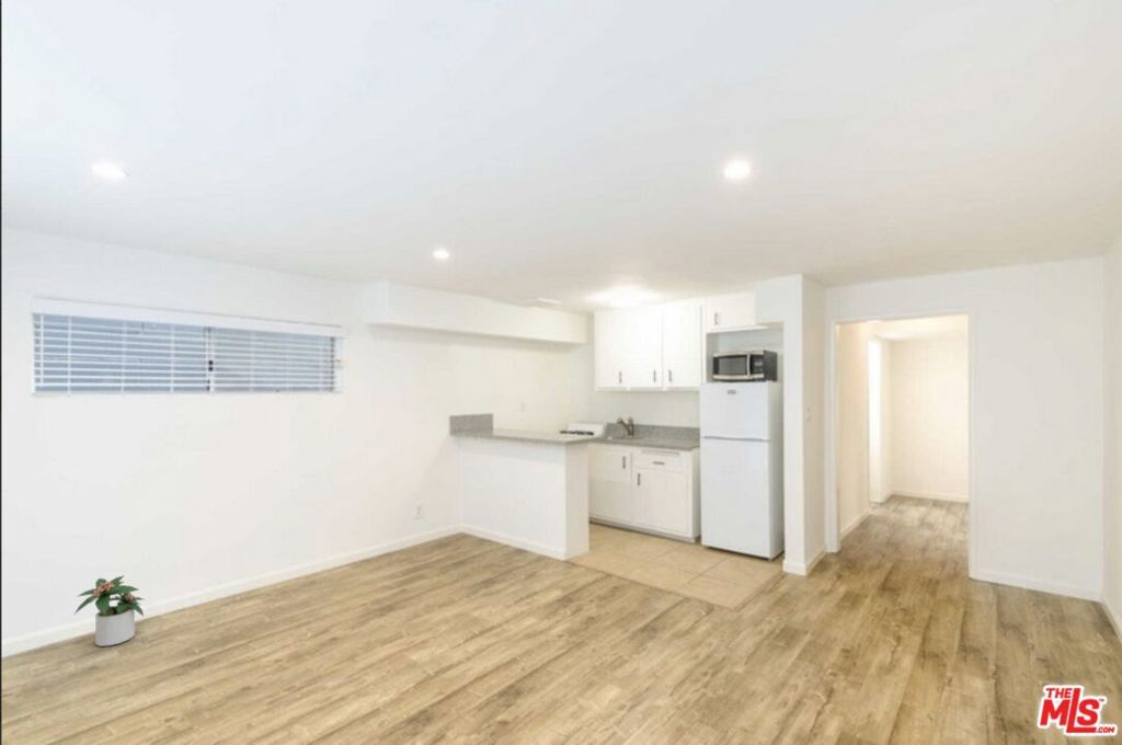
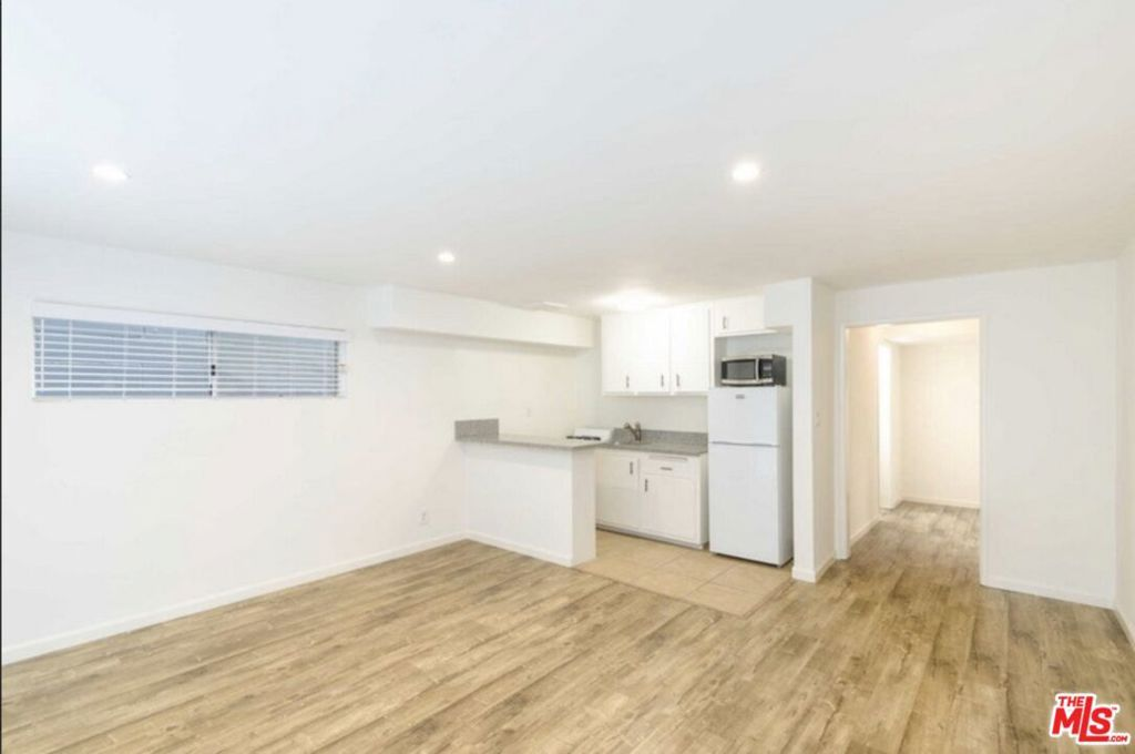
- potted plant (111, 610)
